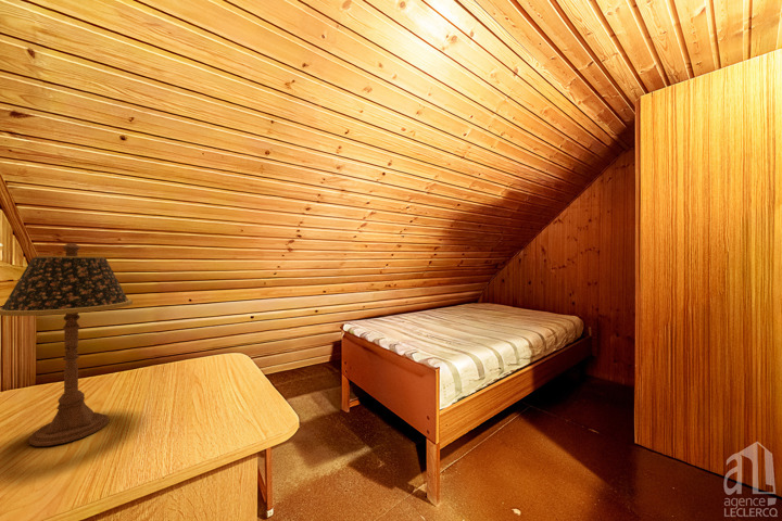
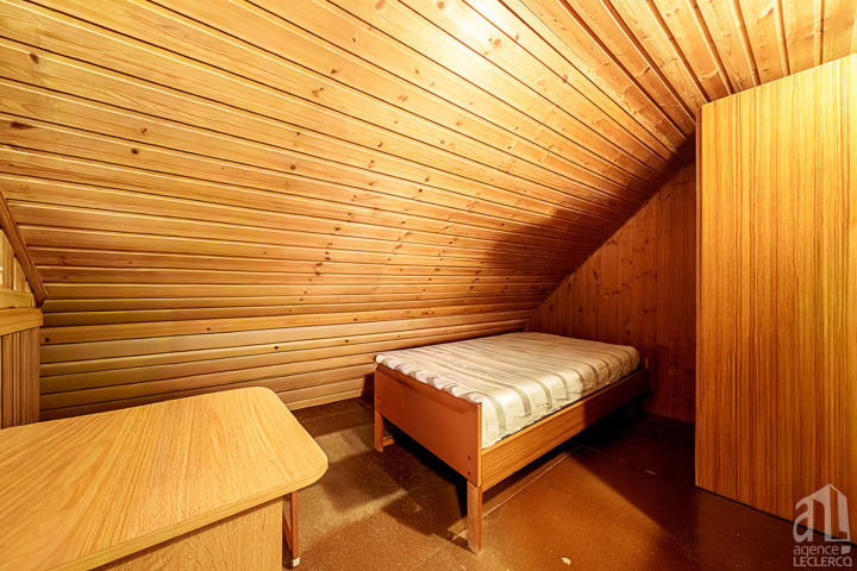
- table lamp (71, 335)
